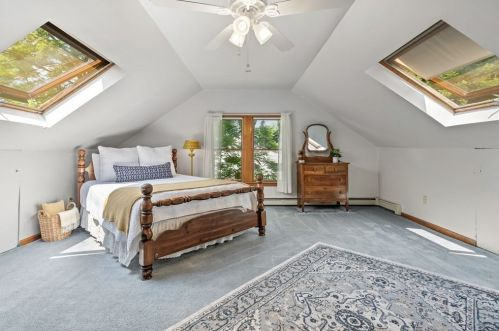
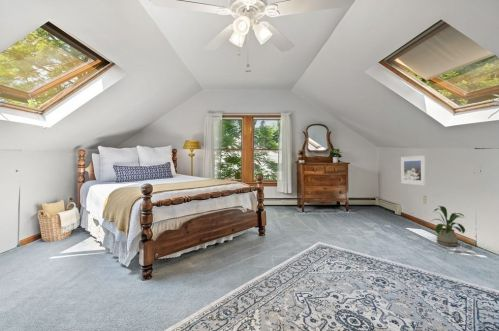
+ house plant (451, 224)
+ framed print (412, 170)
